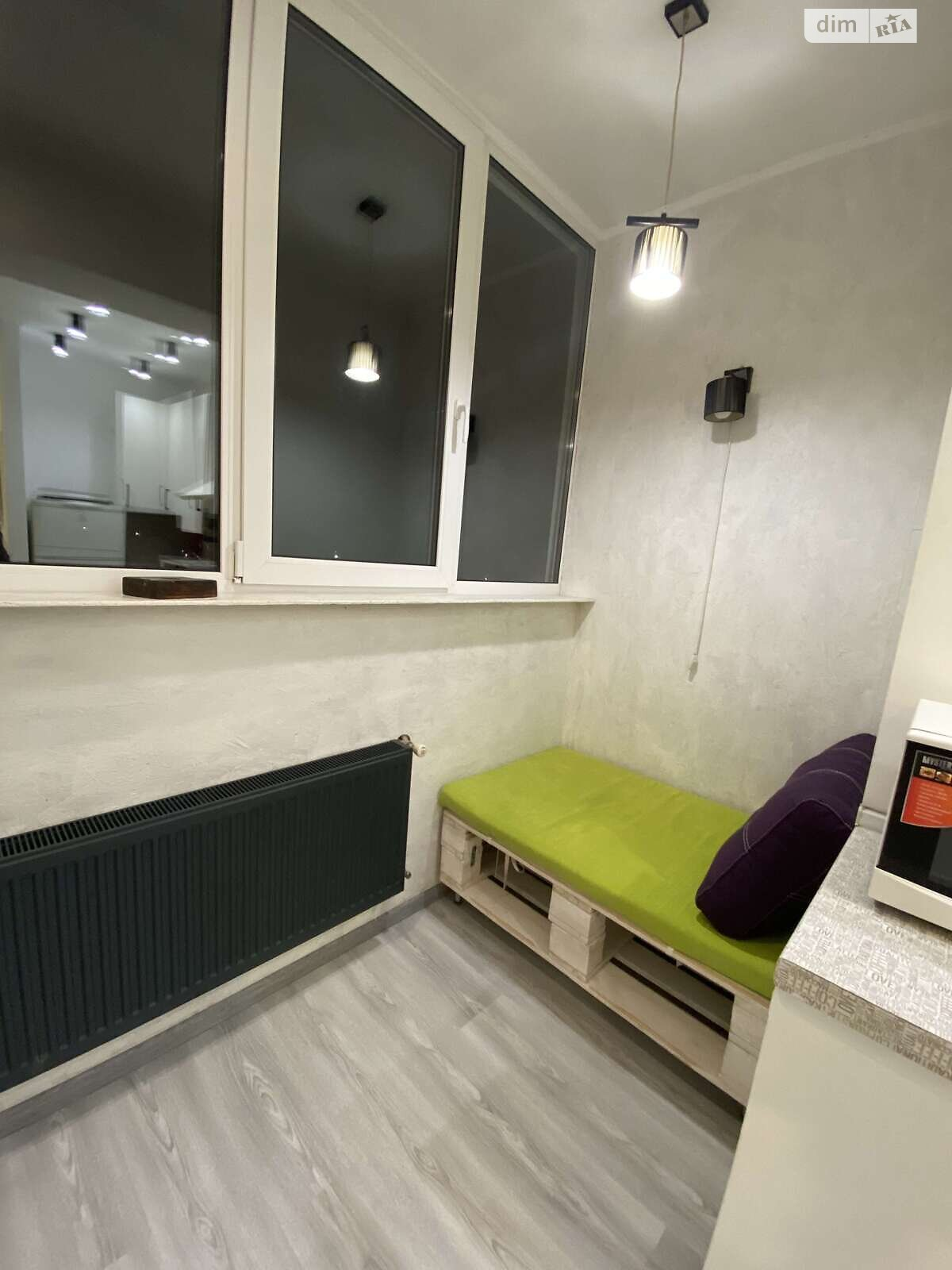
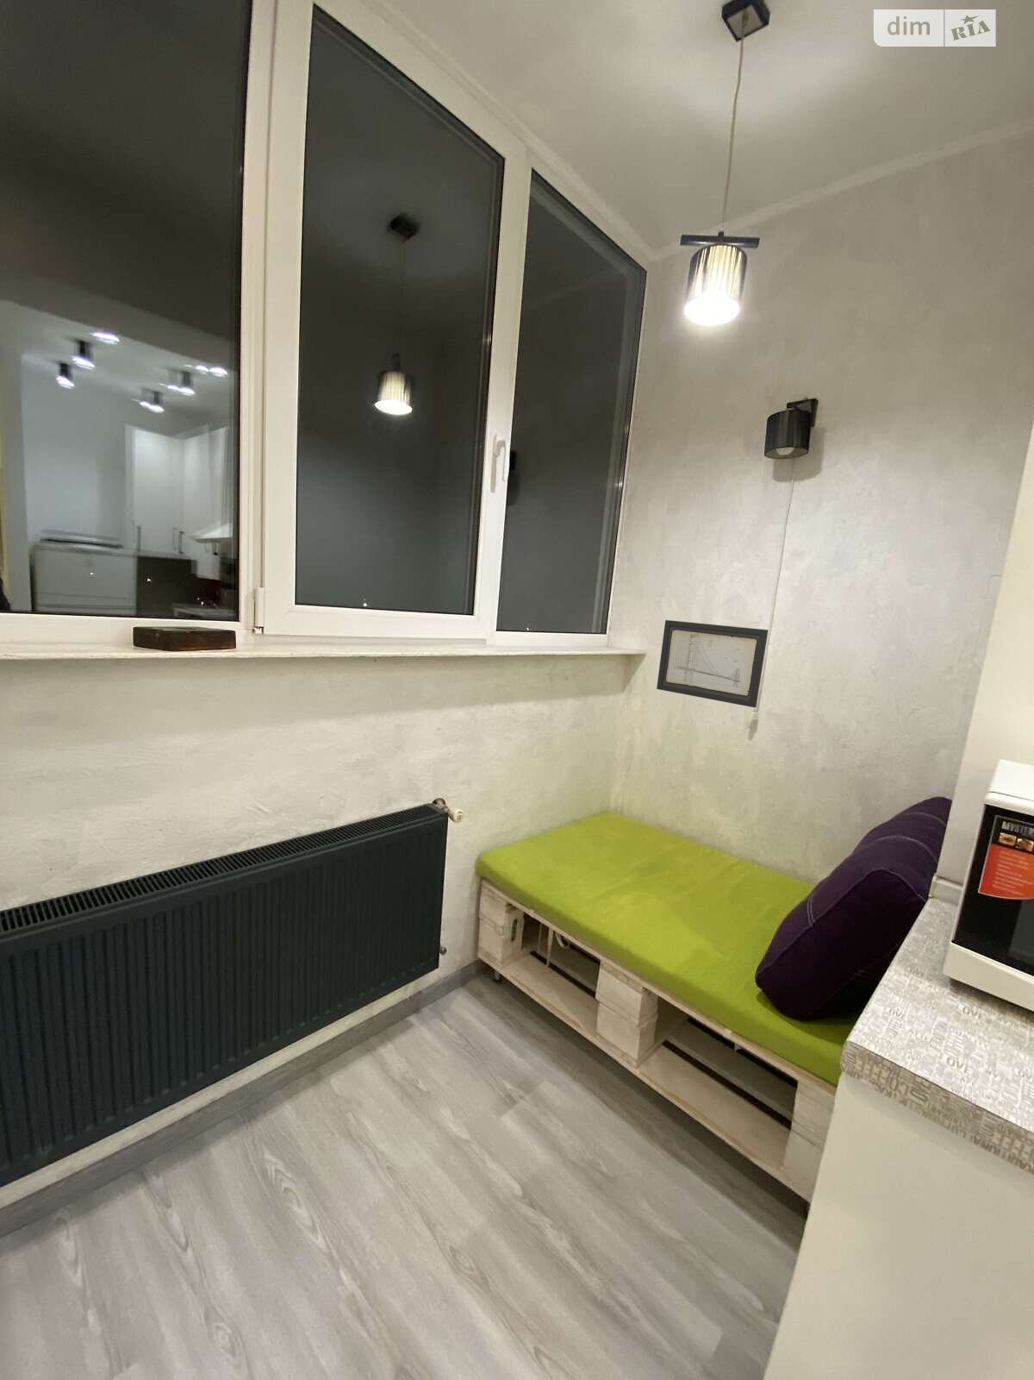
+ wall art (708, 662)
